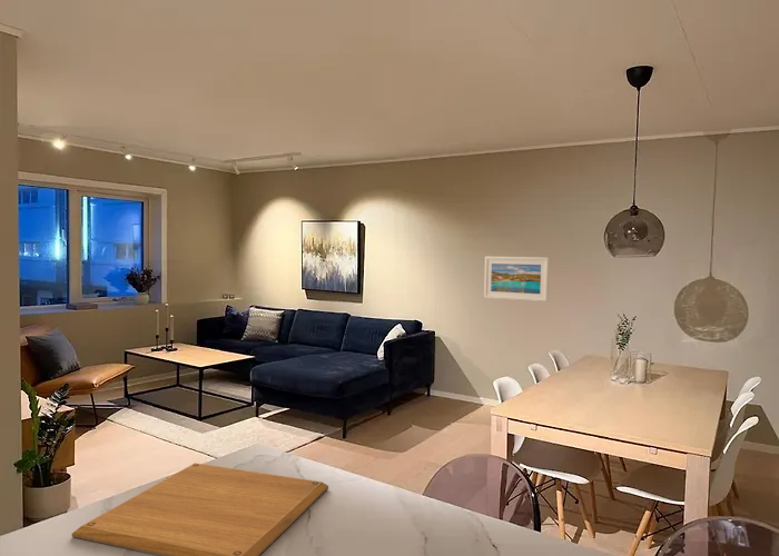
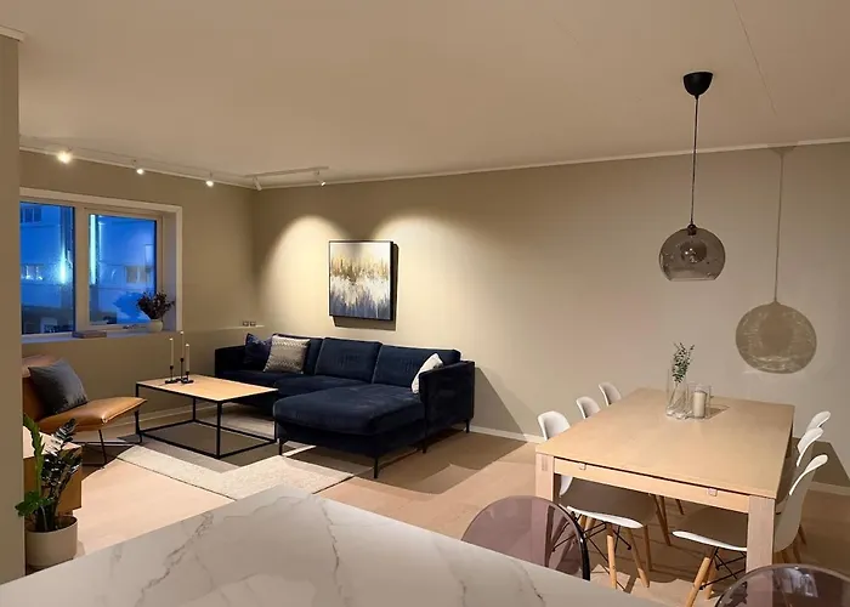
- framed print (515, 278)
- chopping board (213, 505)
